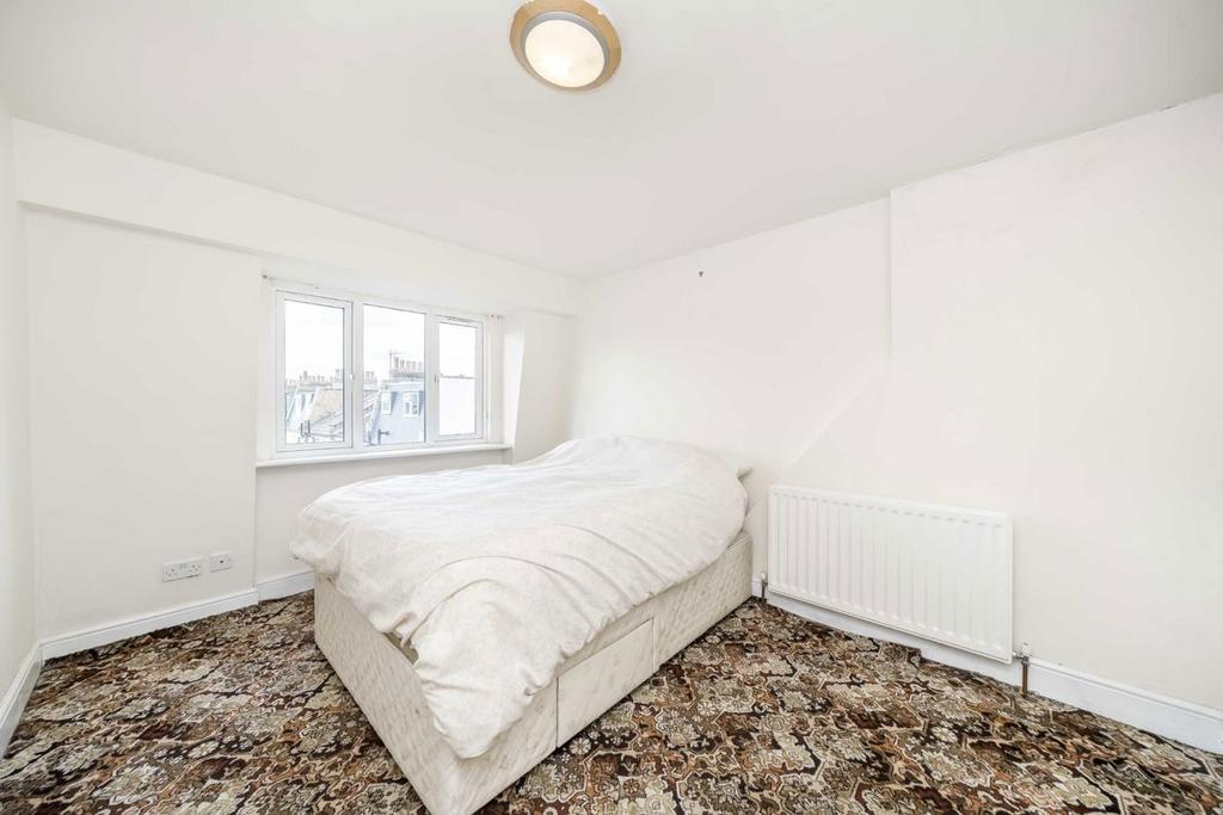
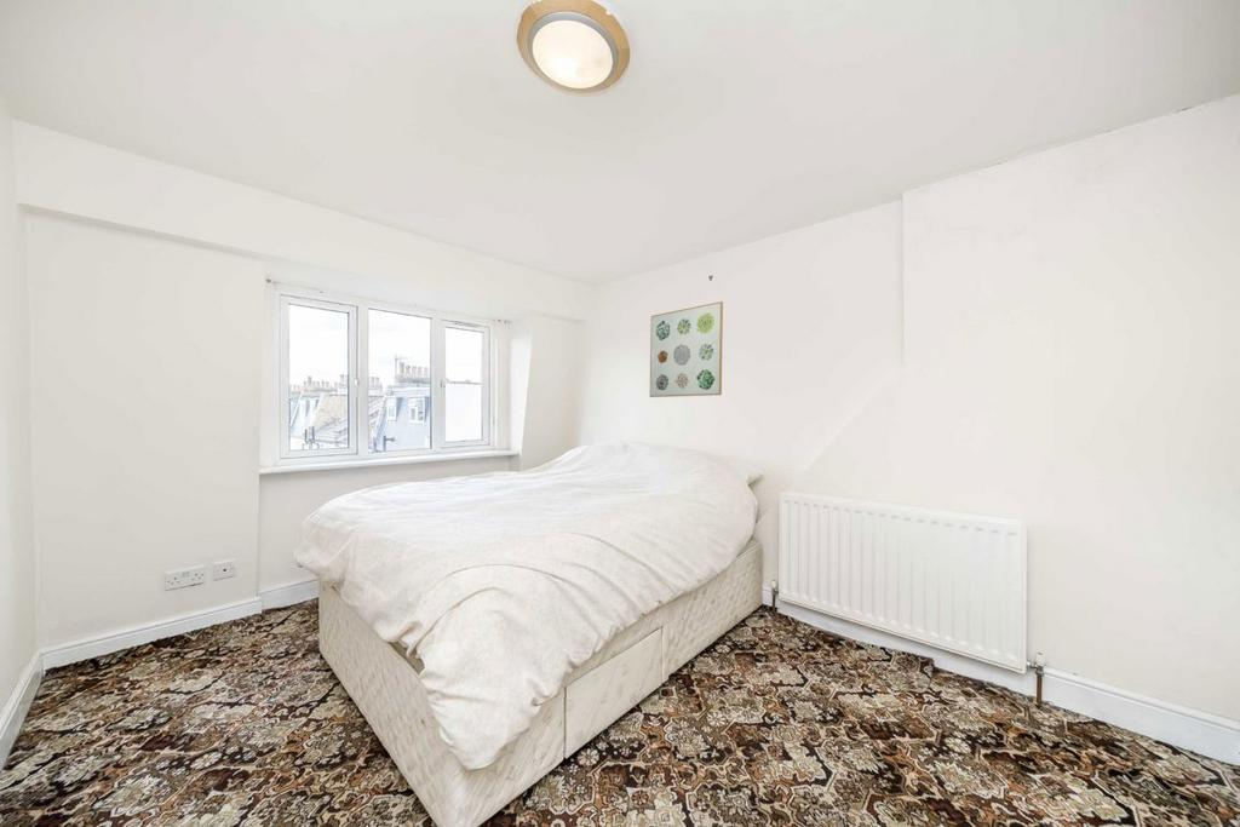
+ wall art (683, 352)
